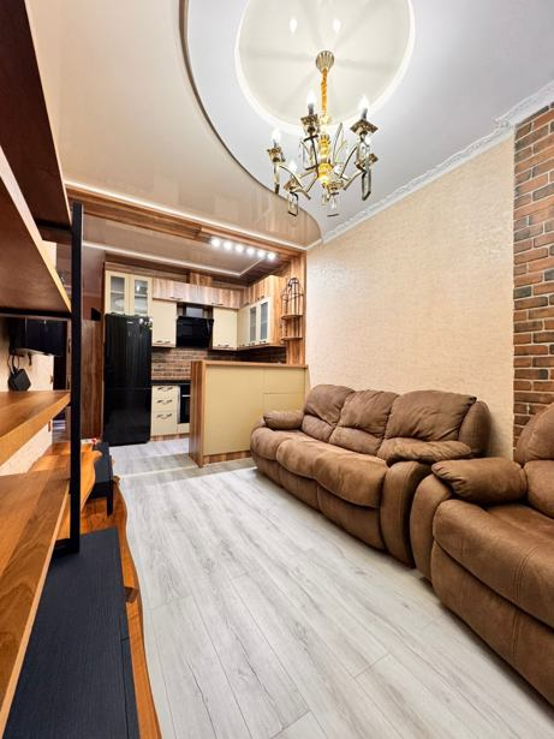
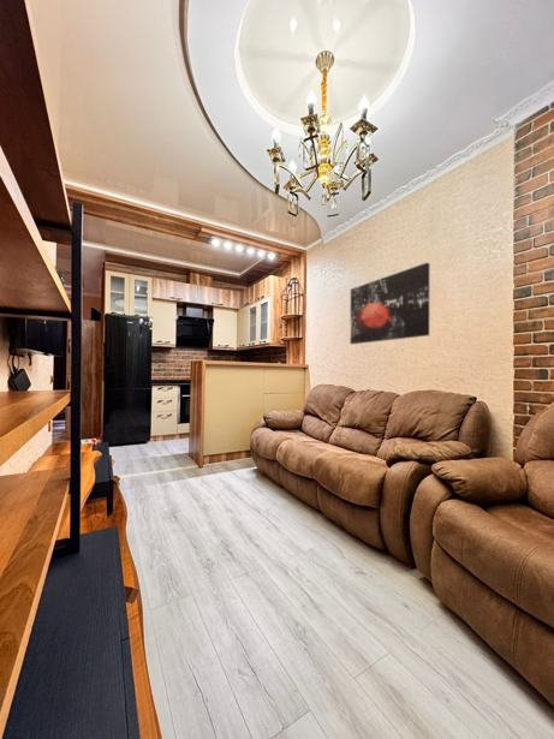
+ wall art (383, 309)
